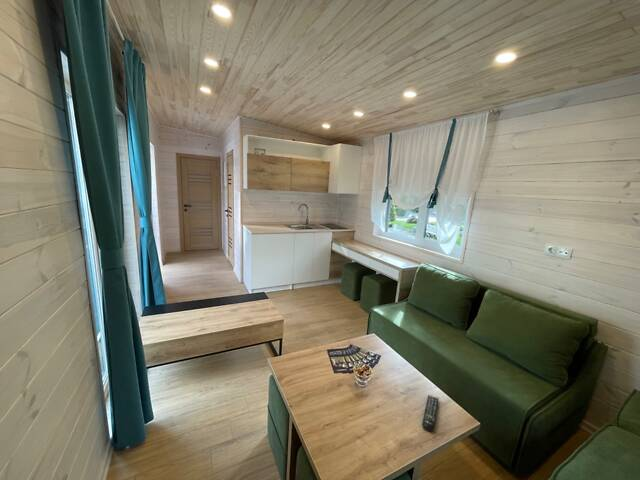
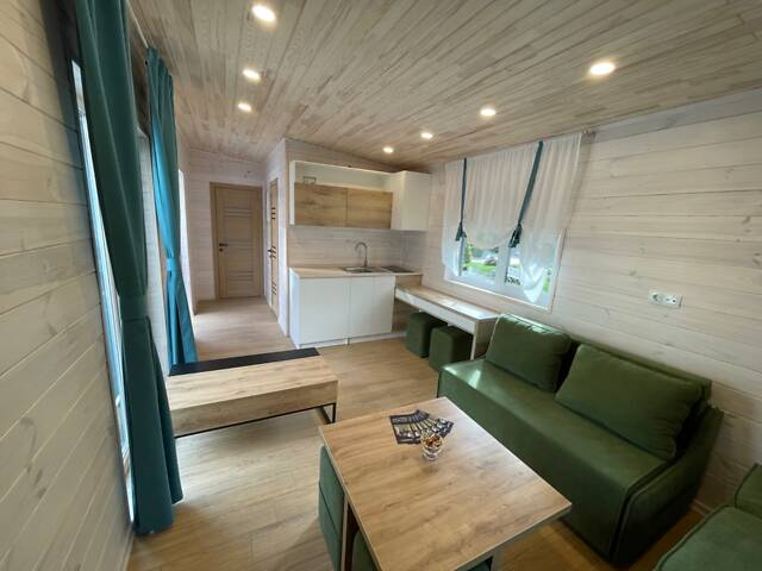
- remote control (430, 411)
